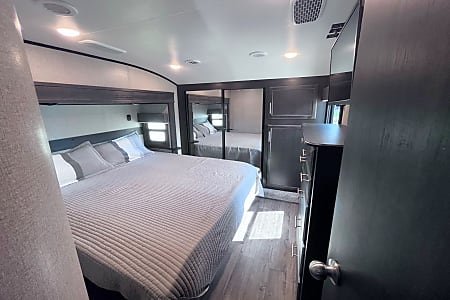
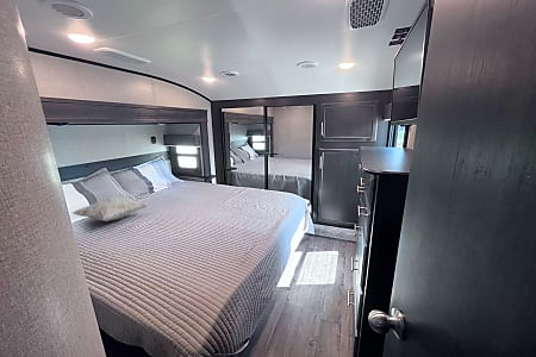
+ decorative pillow (113, 208)
